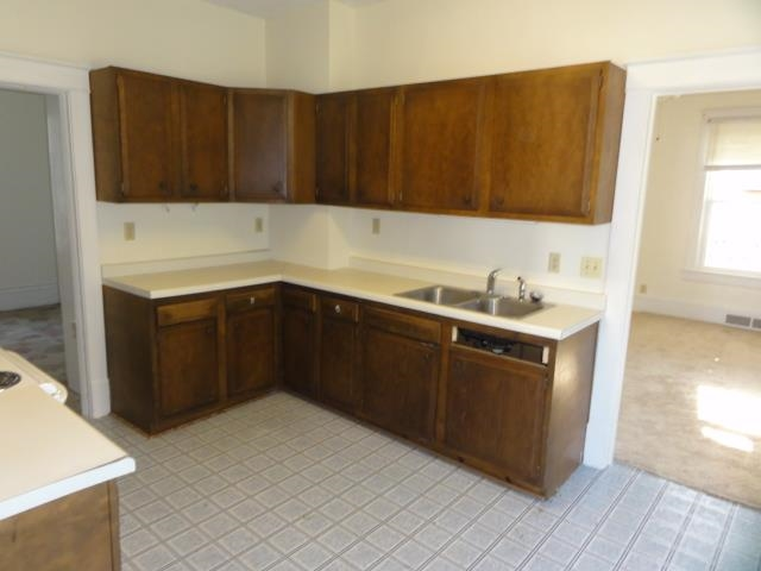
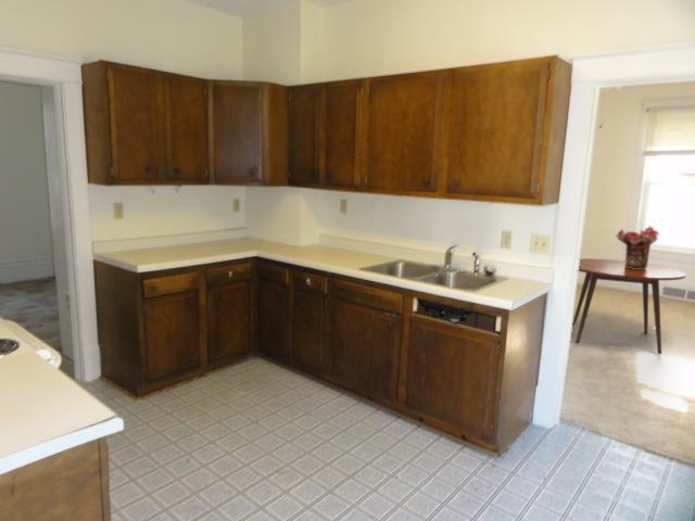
+ bouquet (636, 246)
+ dining table (622, 281)
